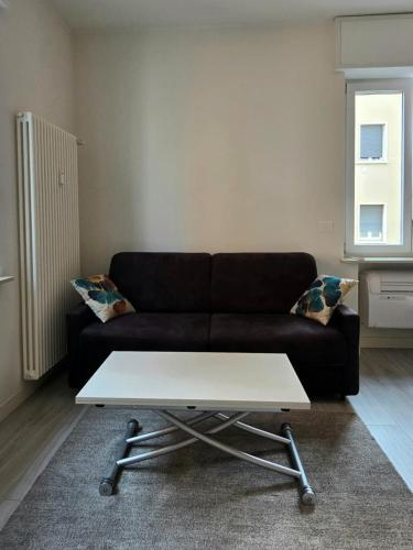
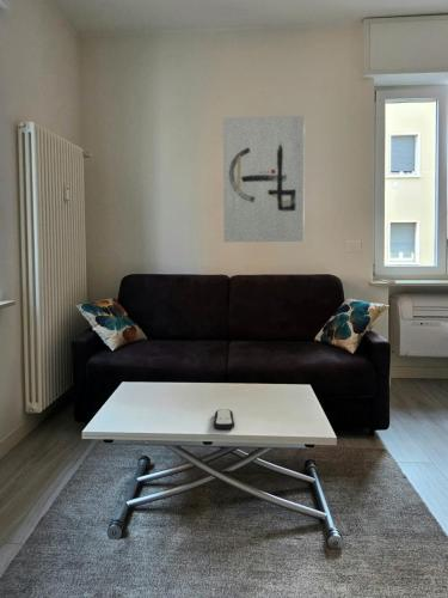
+ wall art (263, 179)
+ remote control (223, 419)
